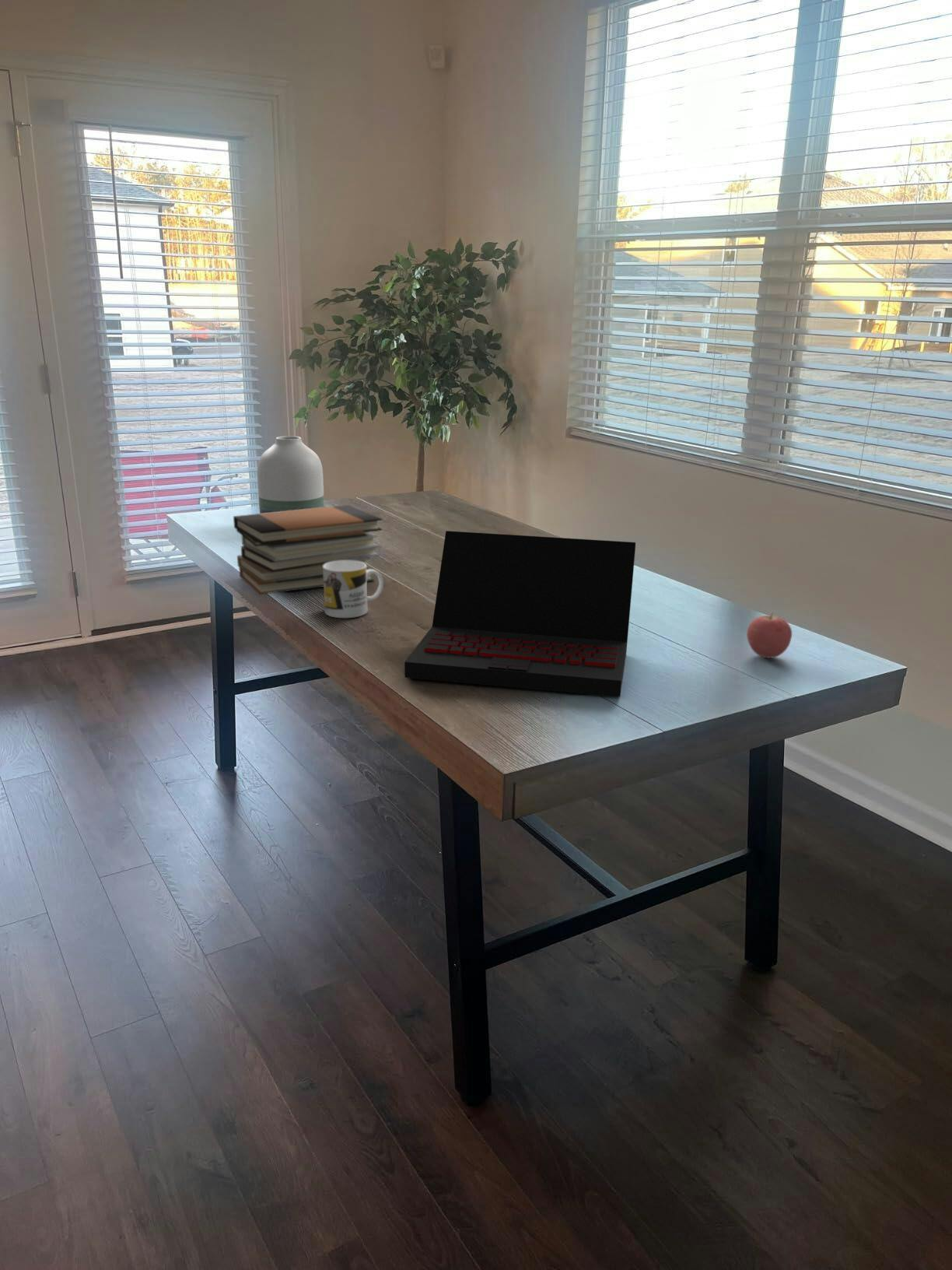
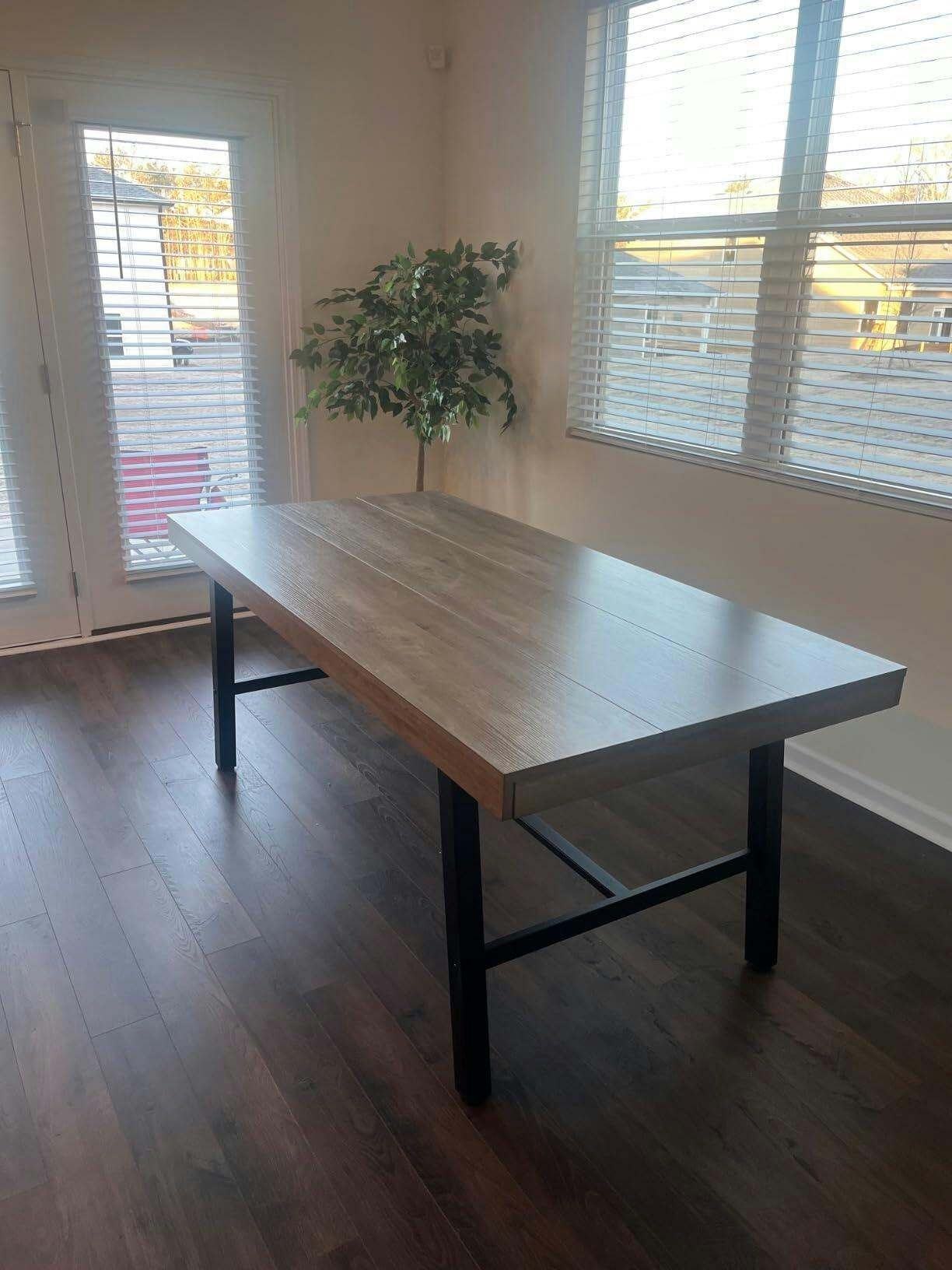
- mug (354, 588)
- laptop (526, 605)
- book stack (308, 548)
- apple (768, 634)
- vase (290, 483)
